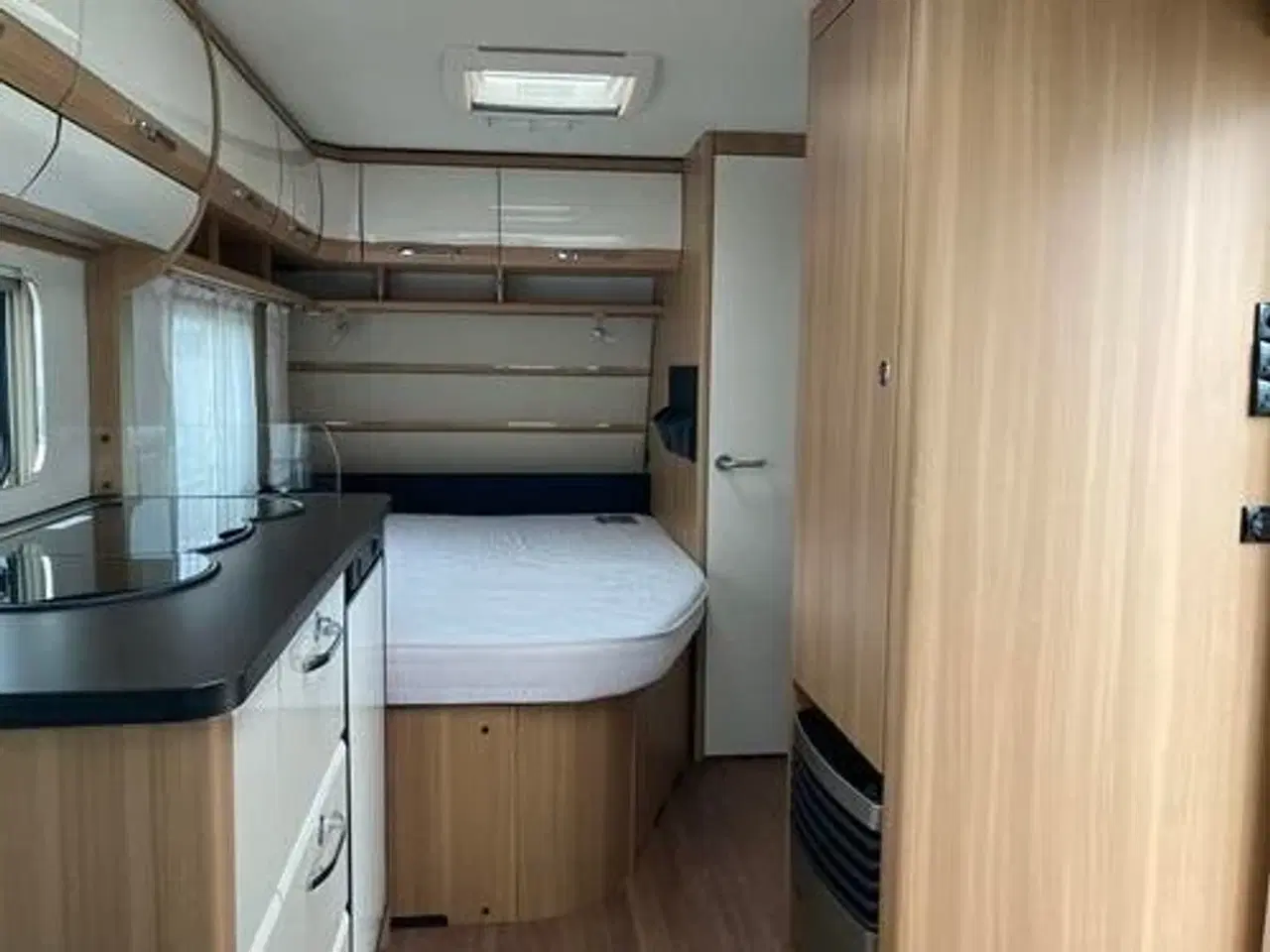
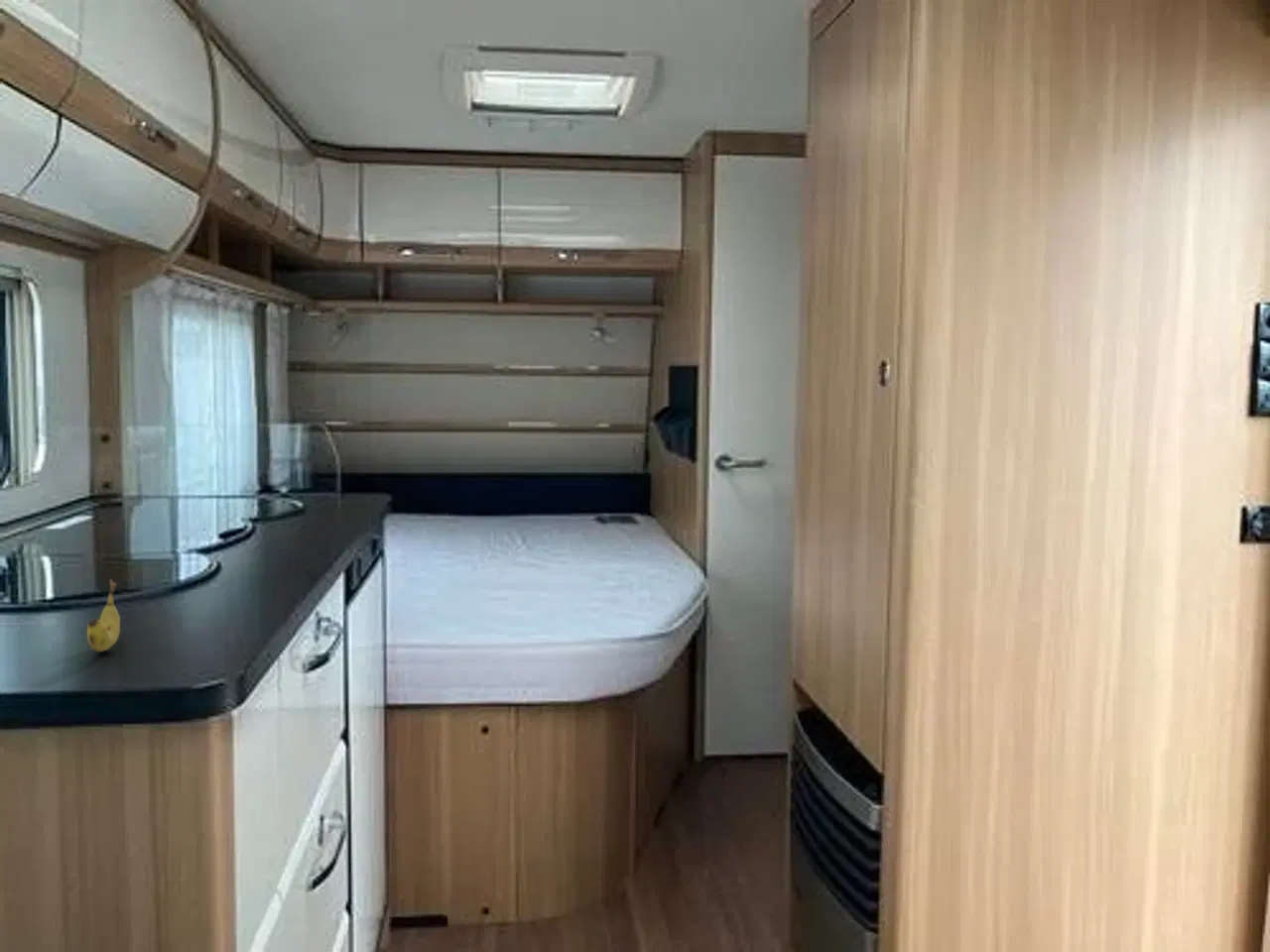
+ fruit (103, 618)
